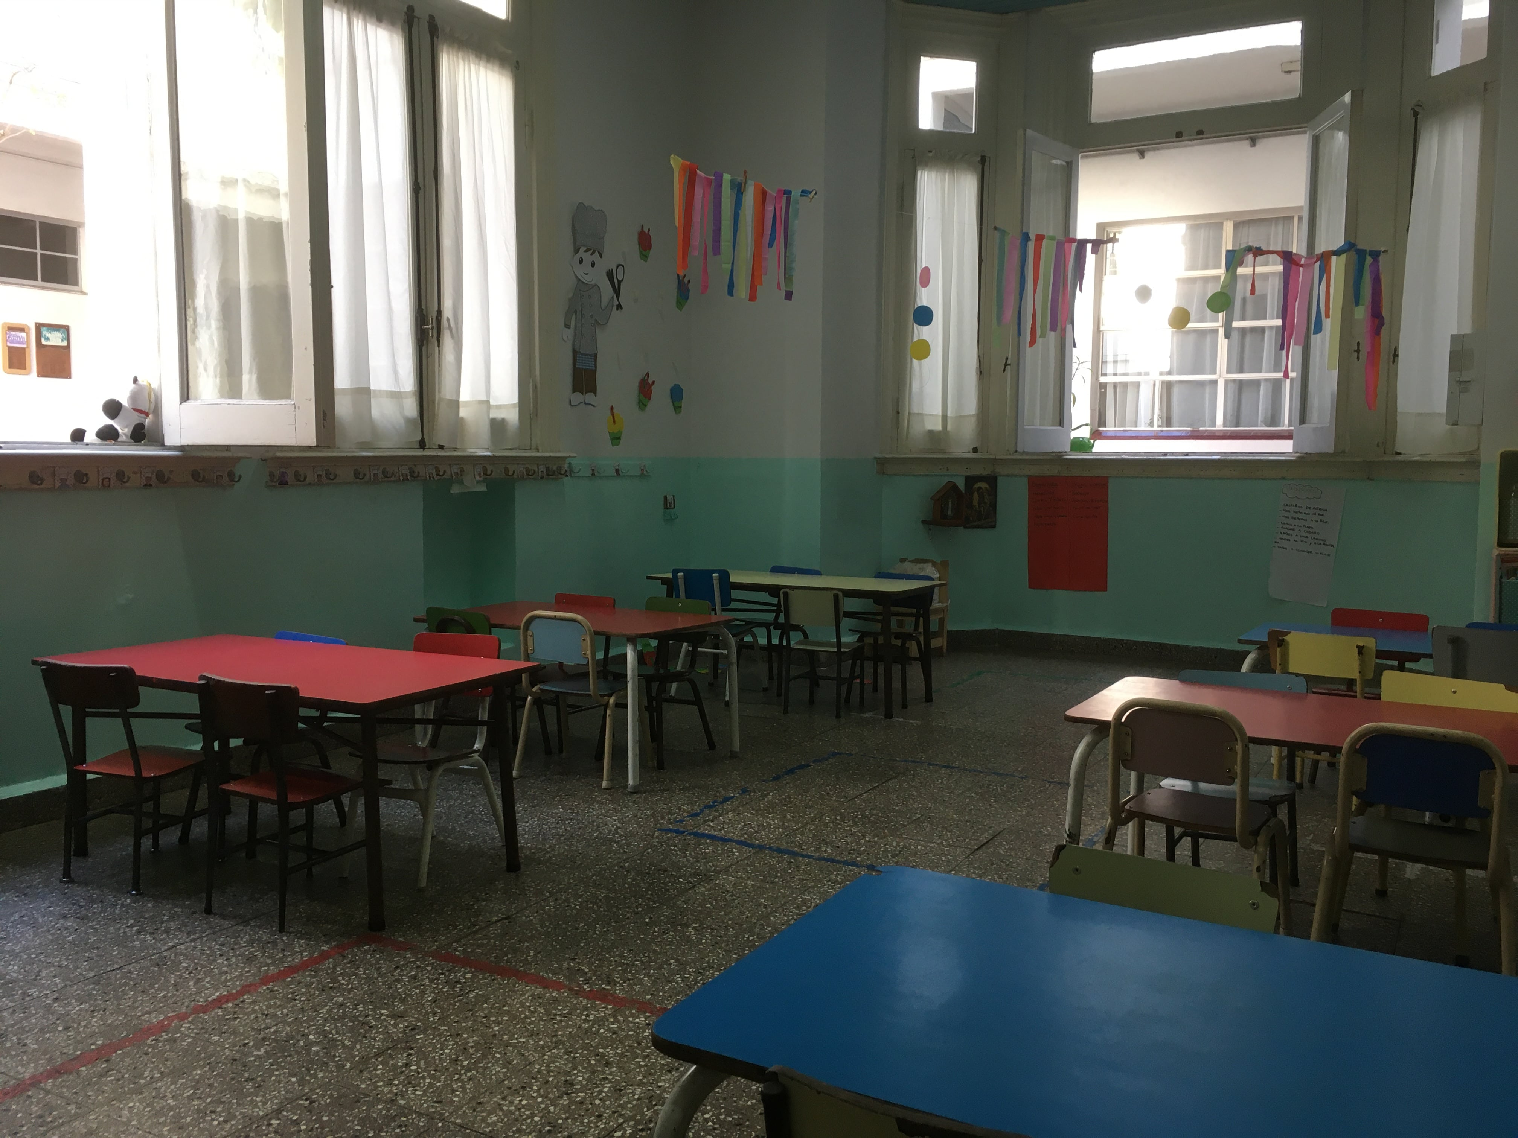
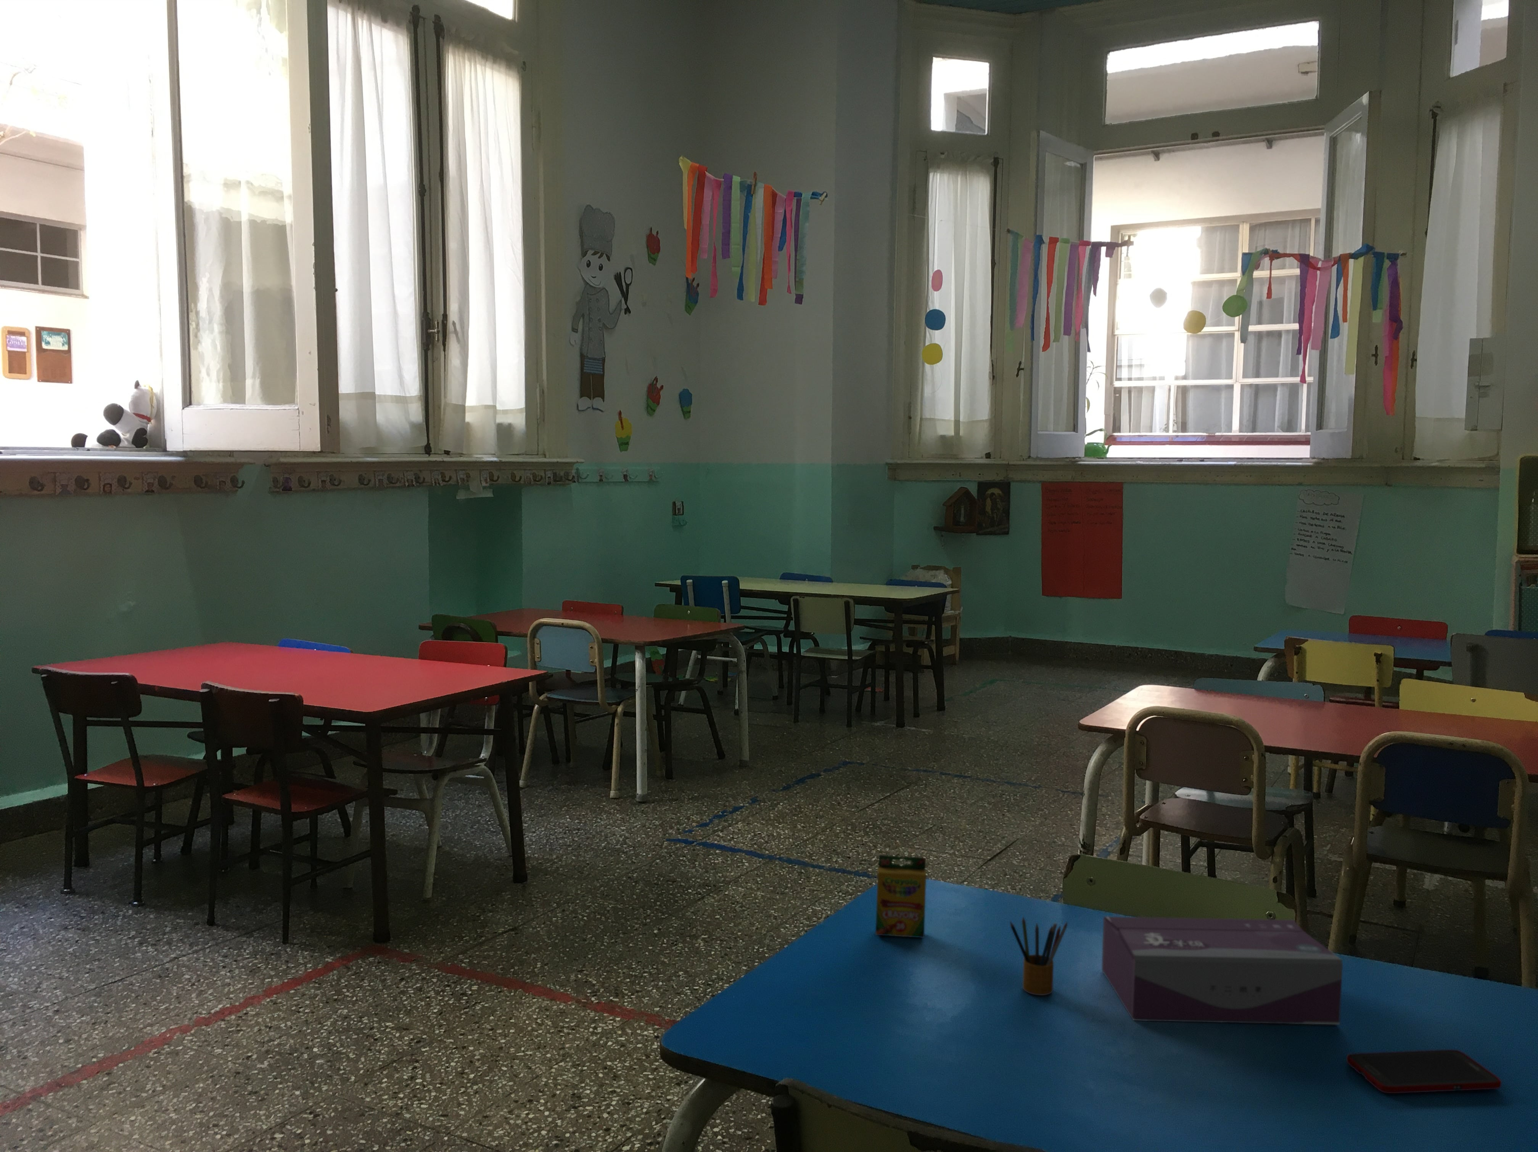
+ crayon box (901, 895)
+ cell phone (1422, 1071)
+ tissue box (1216, 964)
+ pencil box (1037, 954)
